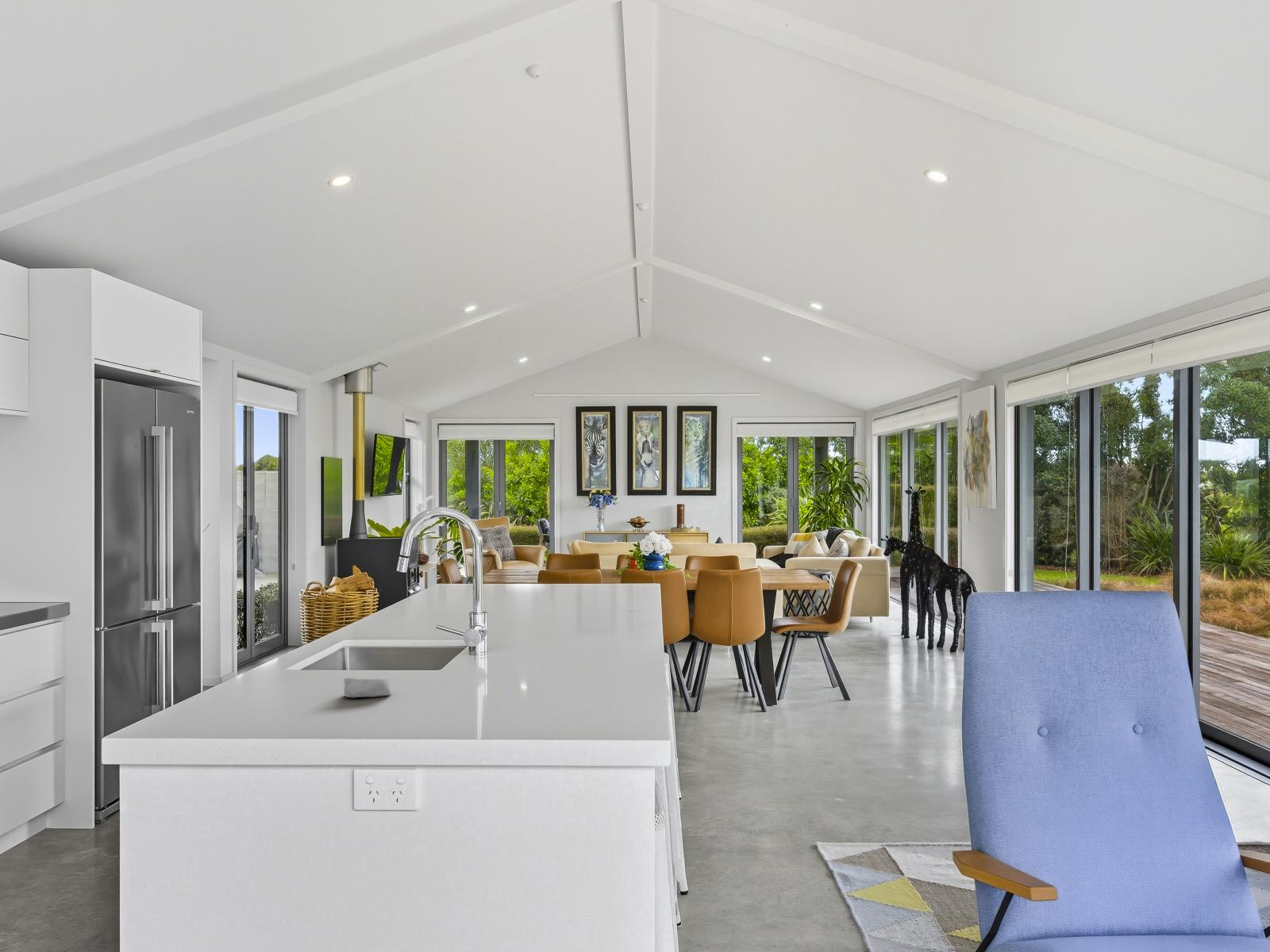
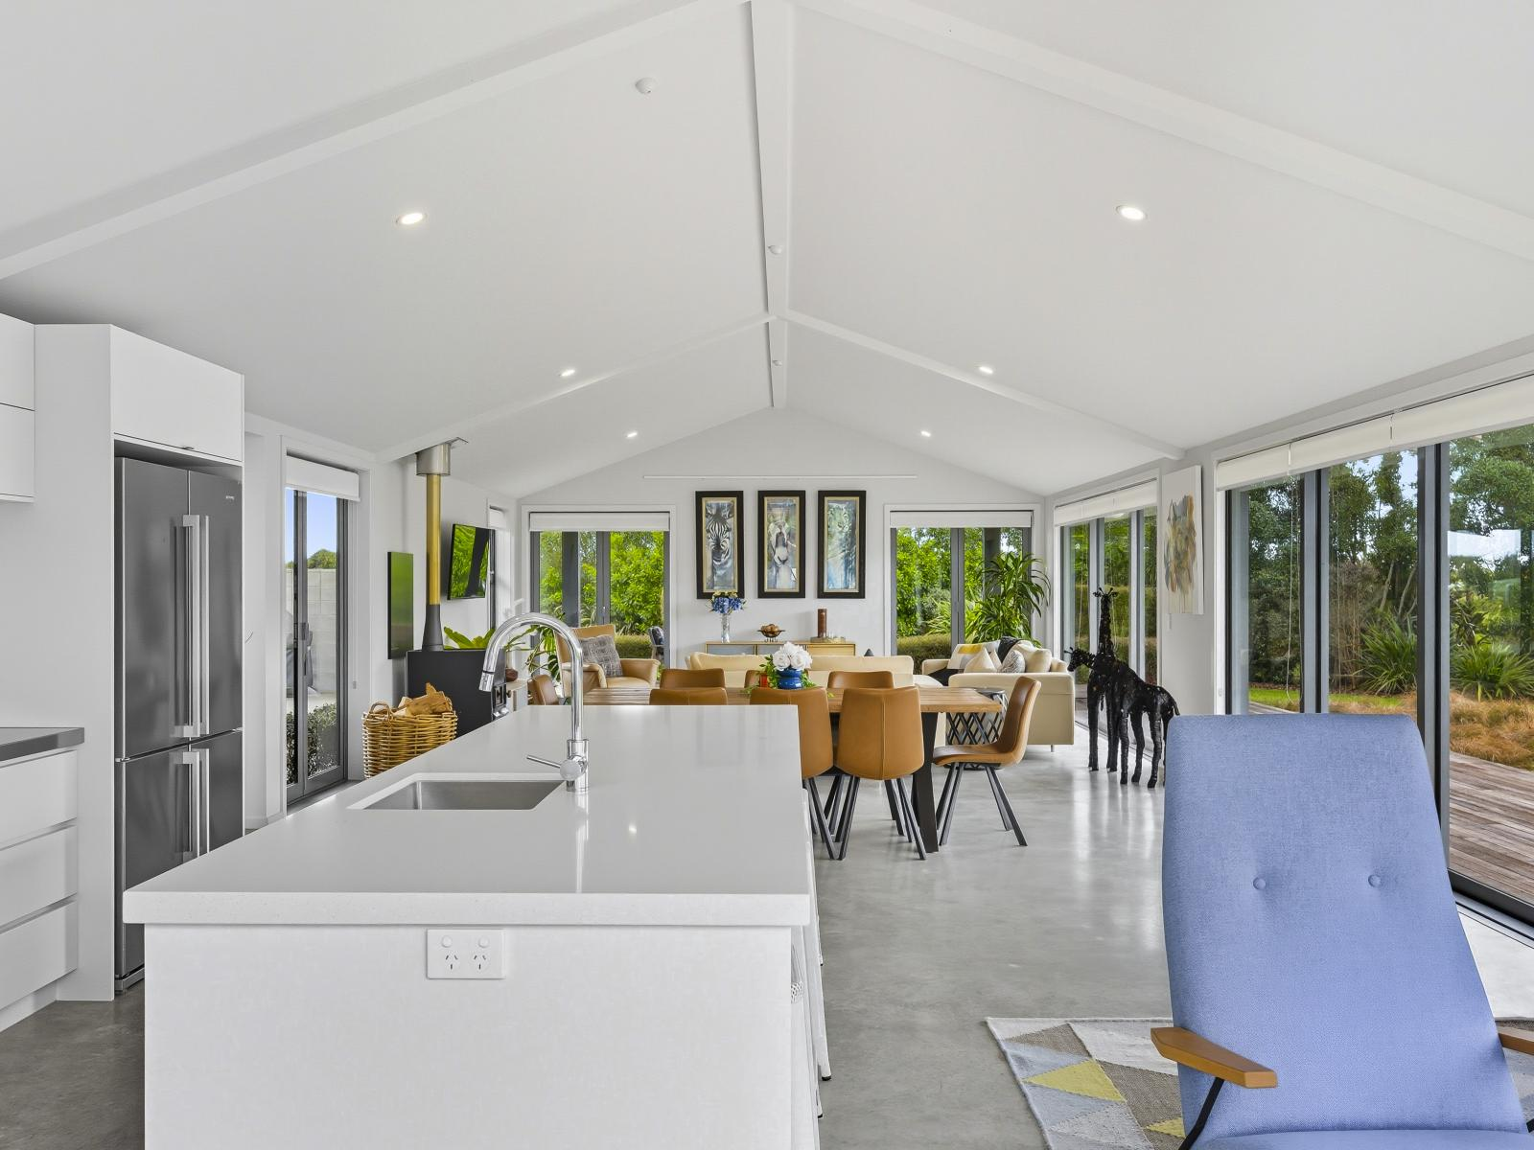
- soap bar (367, 685)
